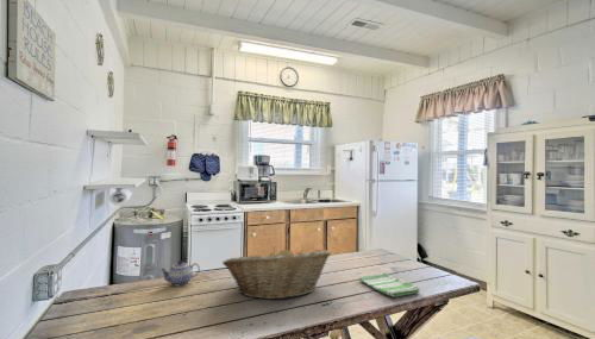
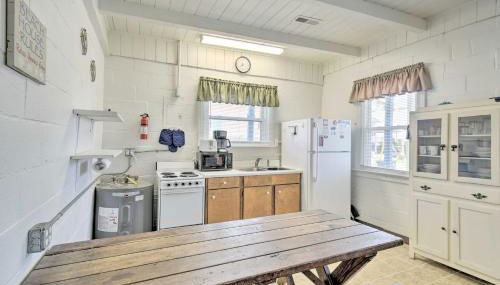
- teapot (180, 271)
- fruit basket (277, 266)
- dish towel (388, 283)
